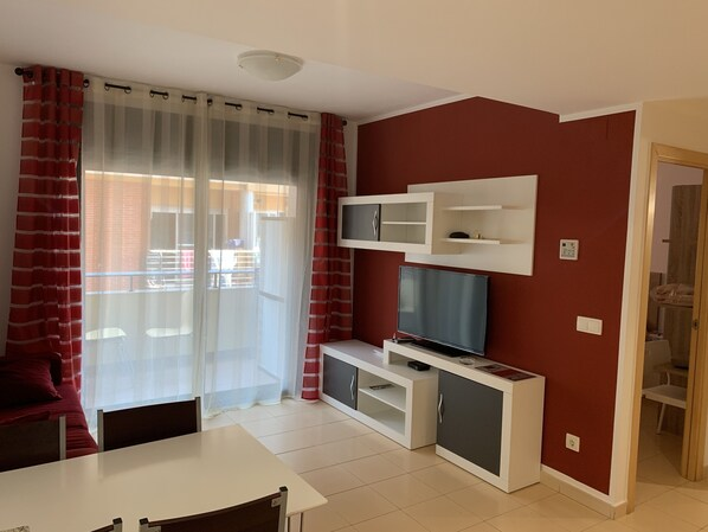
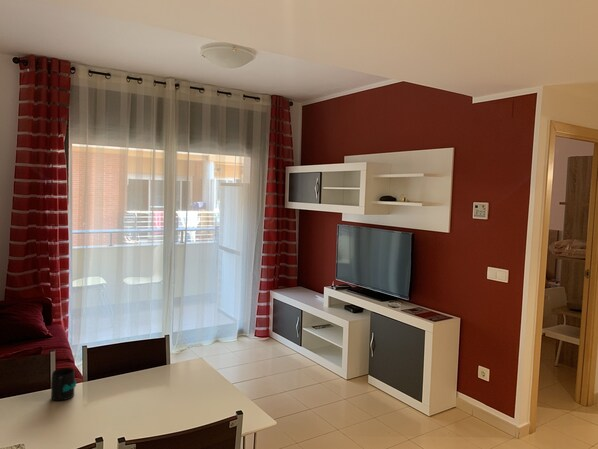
+ mug (62, 385)
